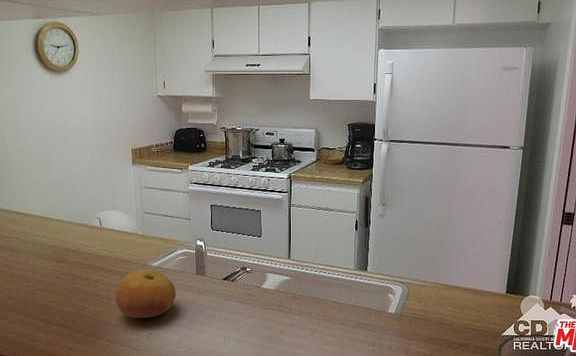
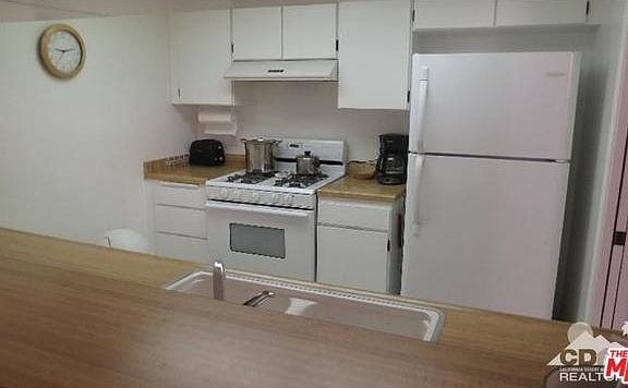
- fruit (145, 293)
